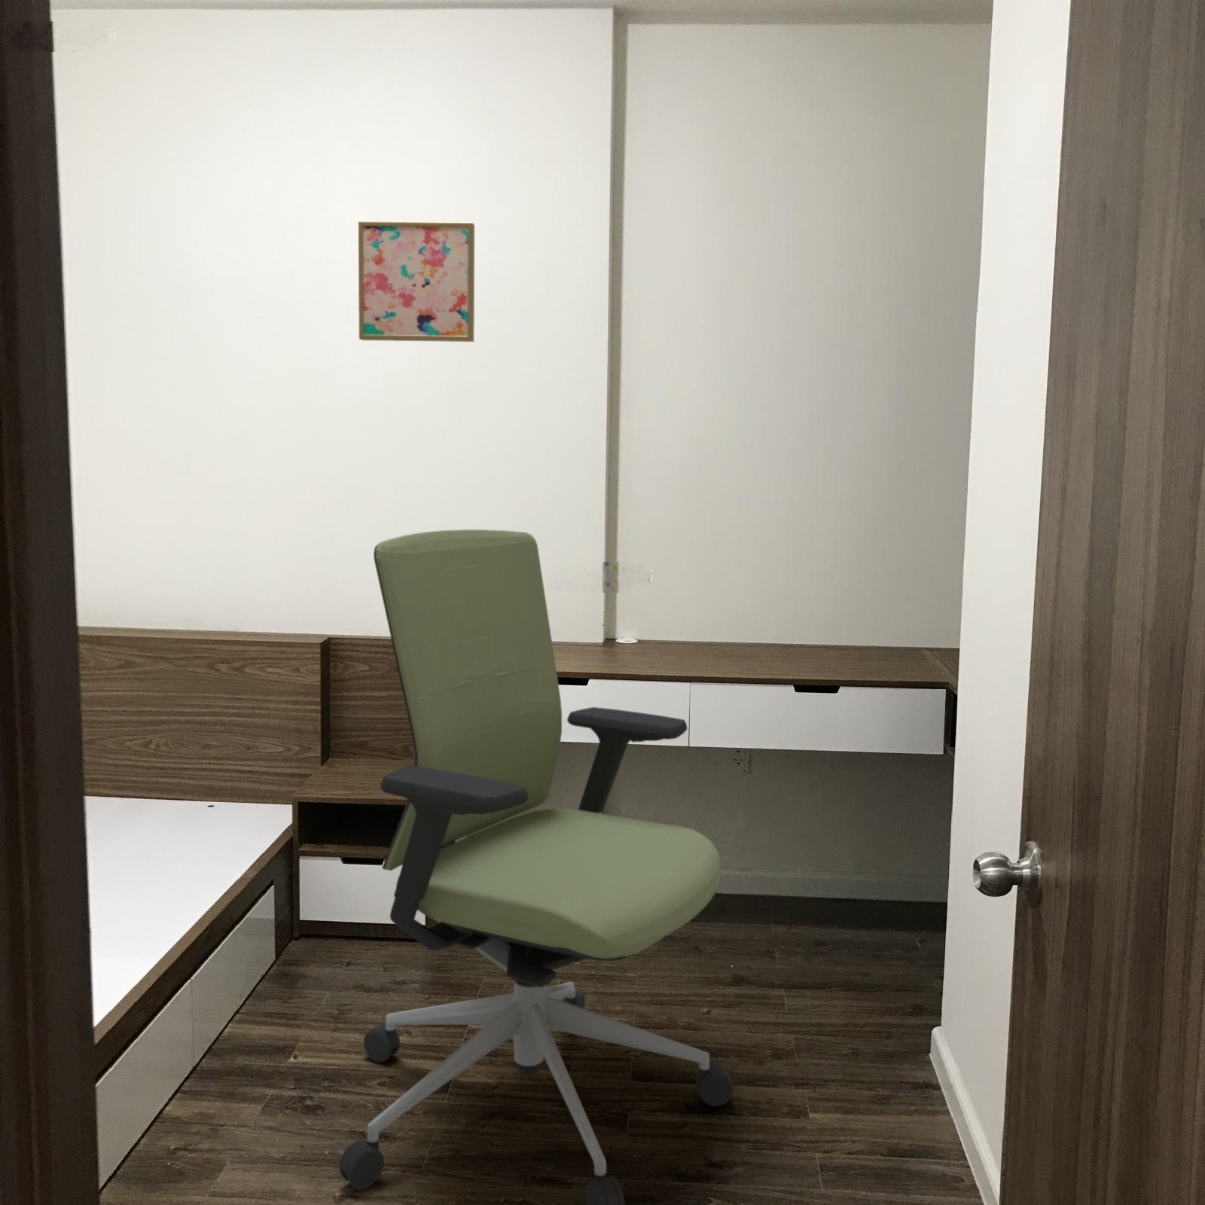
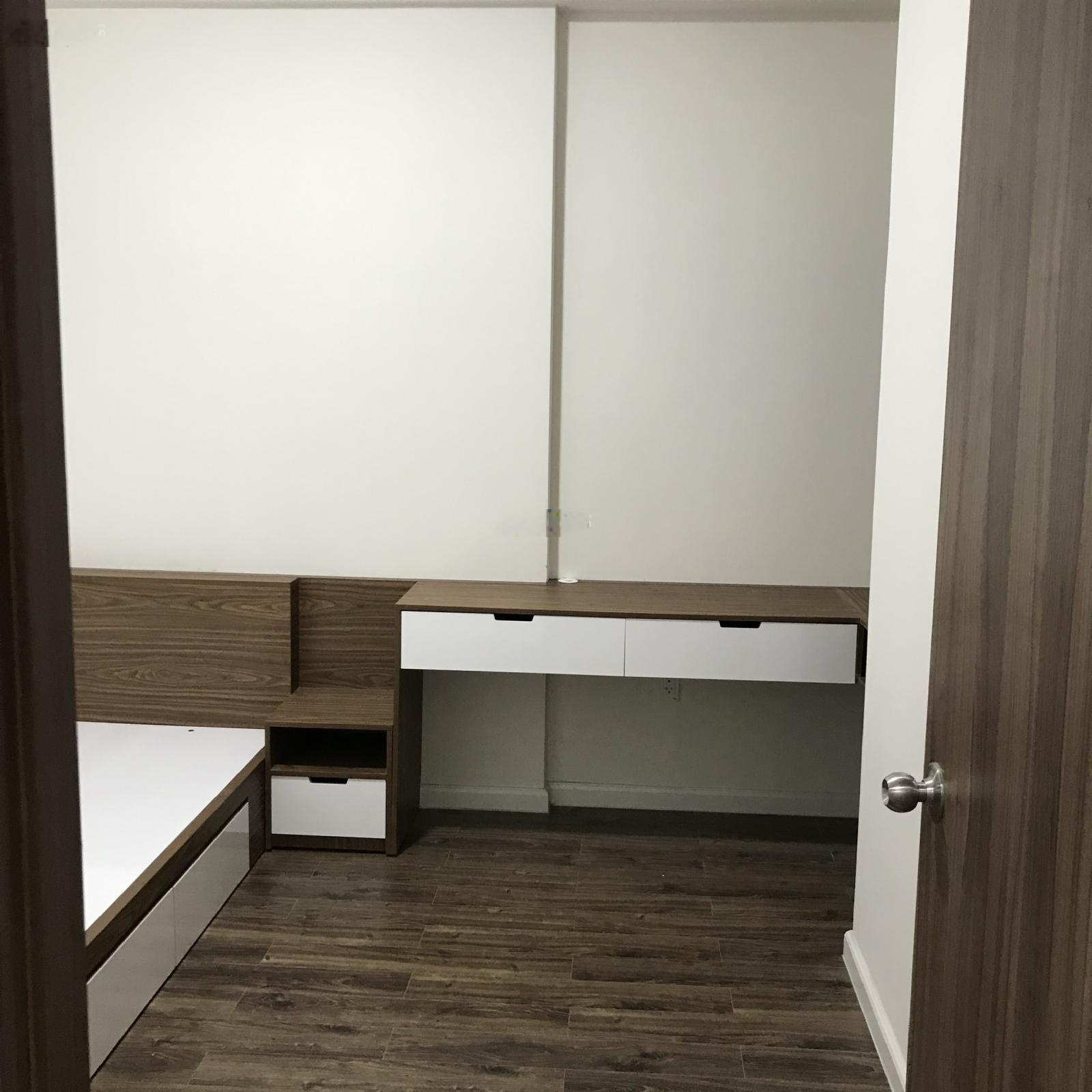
- wall art (416, 281)
- office chair (516, 827)
